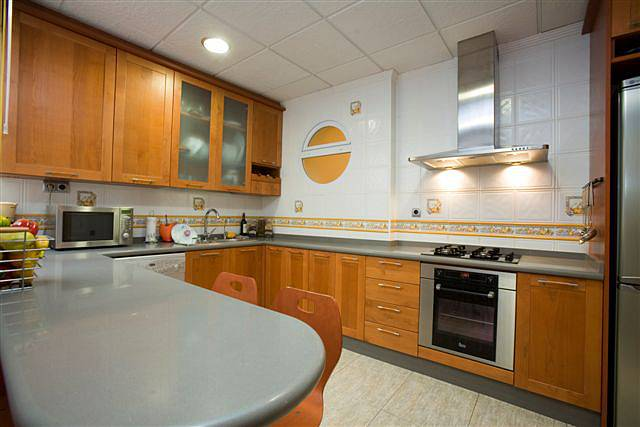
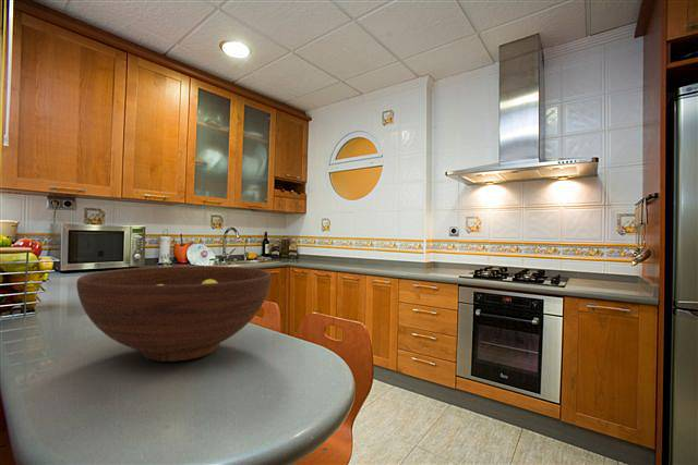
+ fruit bowl (183, 313)
